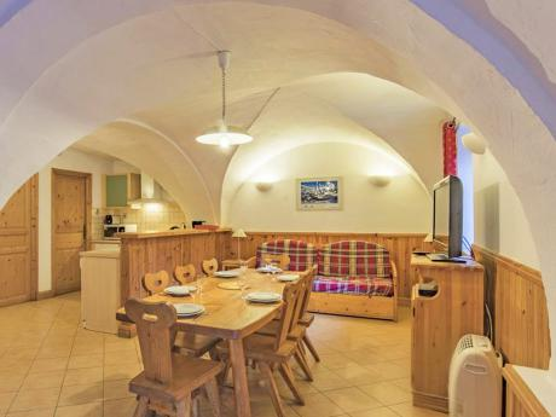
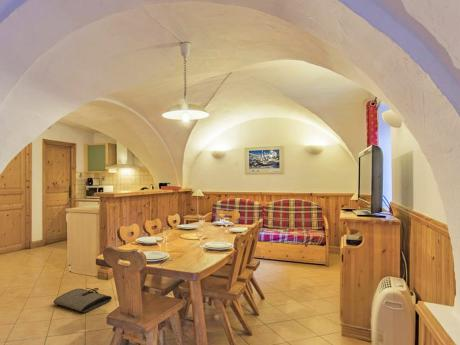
+ tool roll (83, 296)
